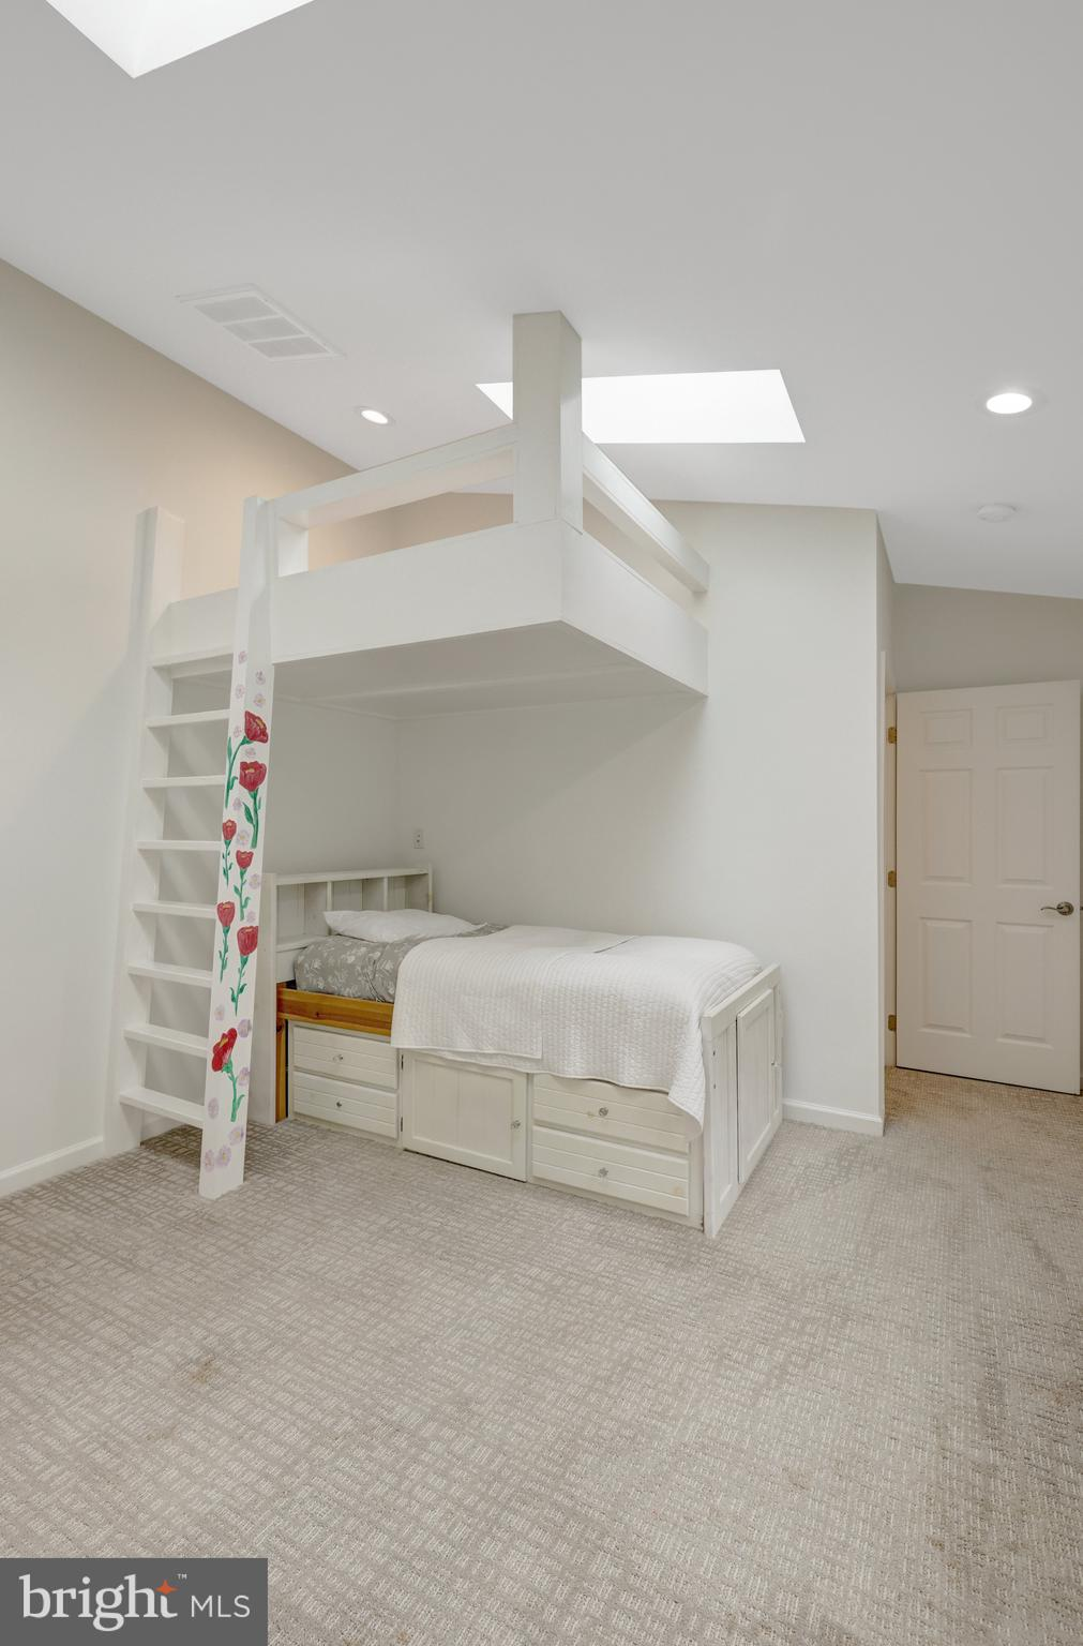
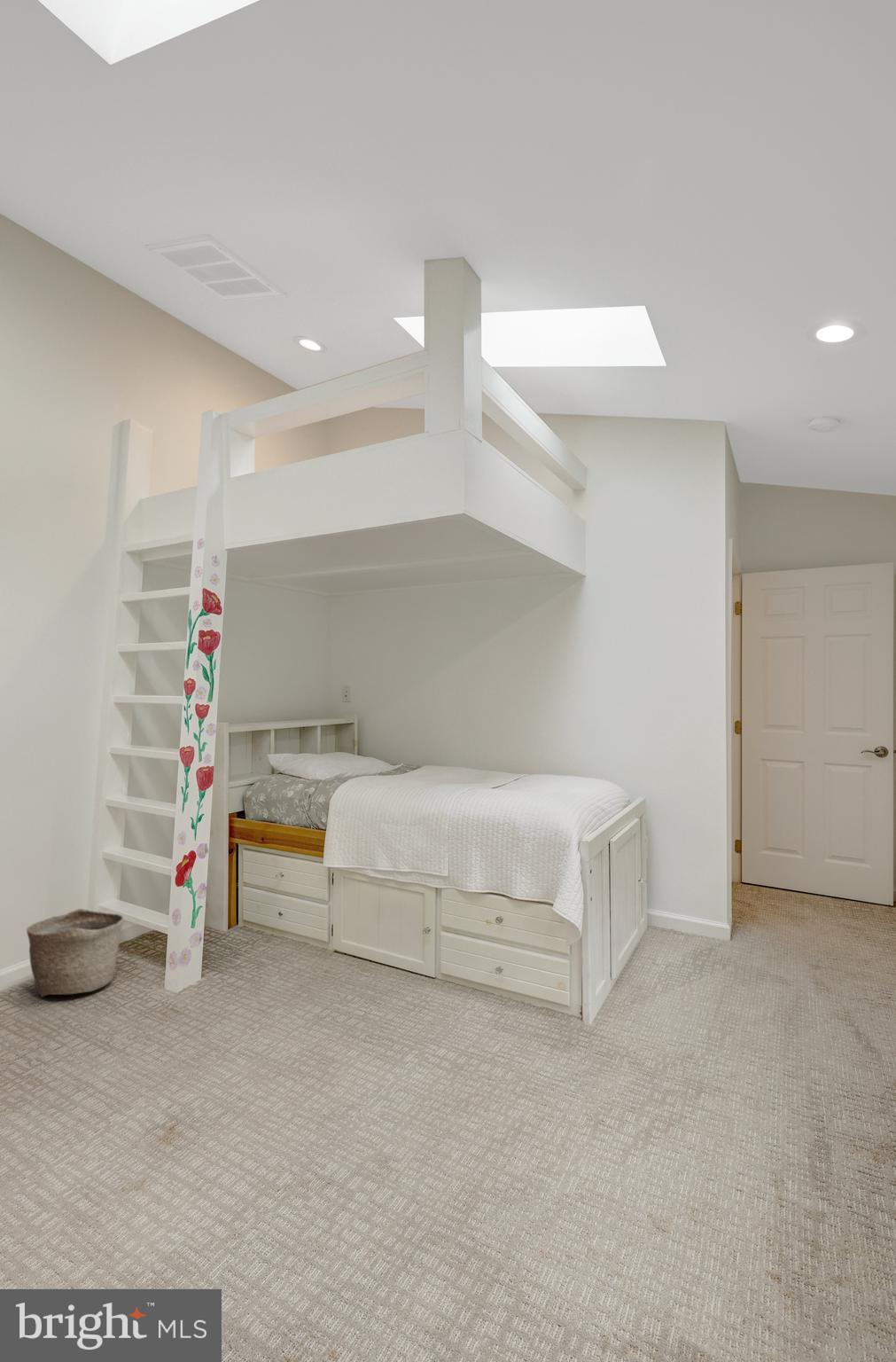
+ basket (75, 949)
